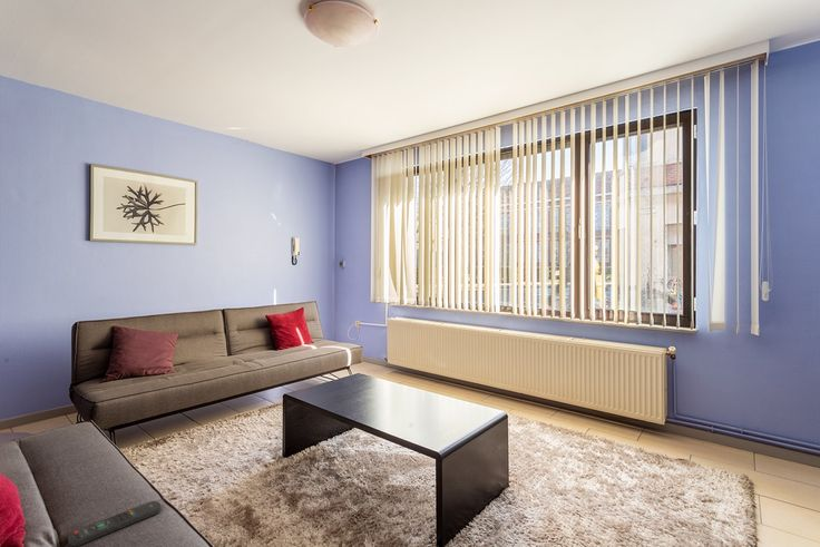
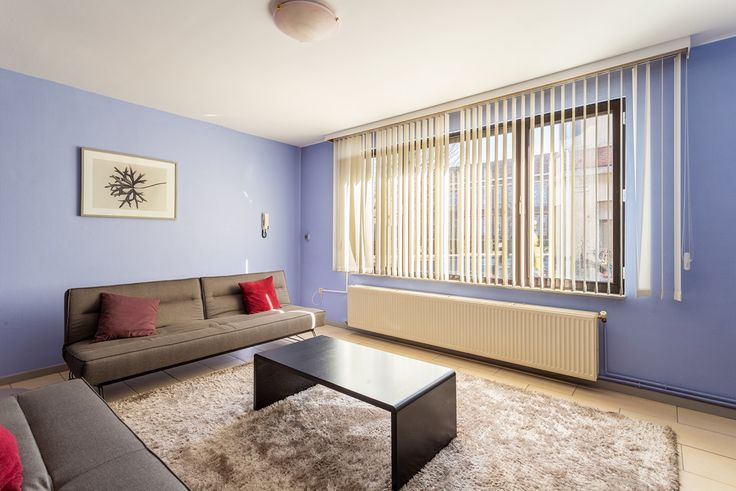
- remote control (117, 521)
